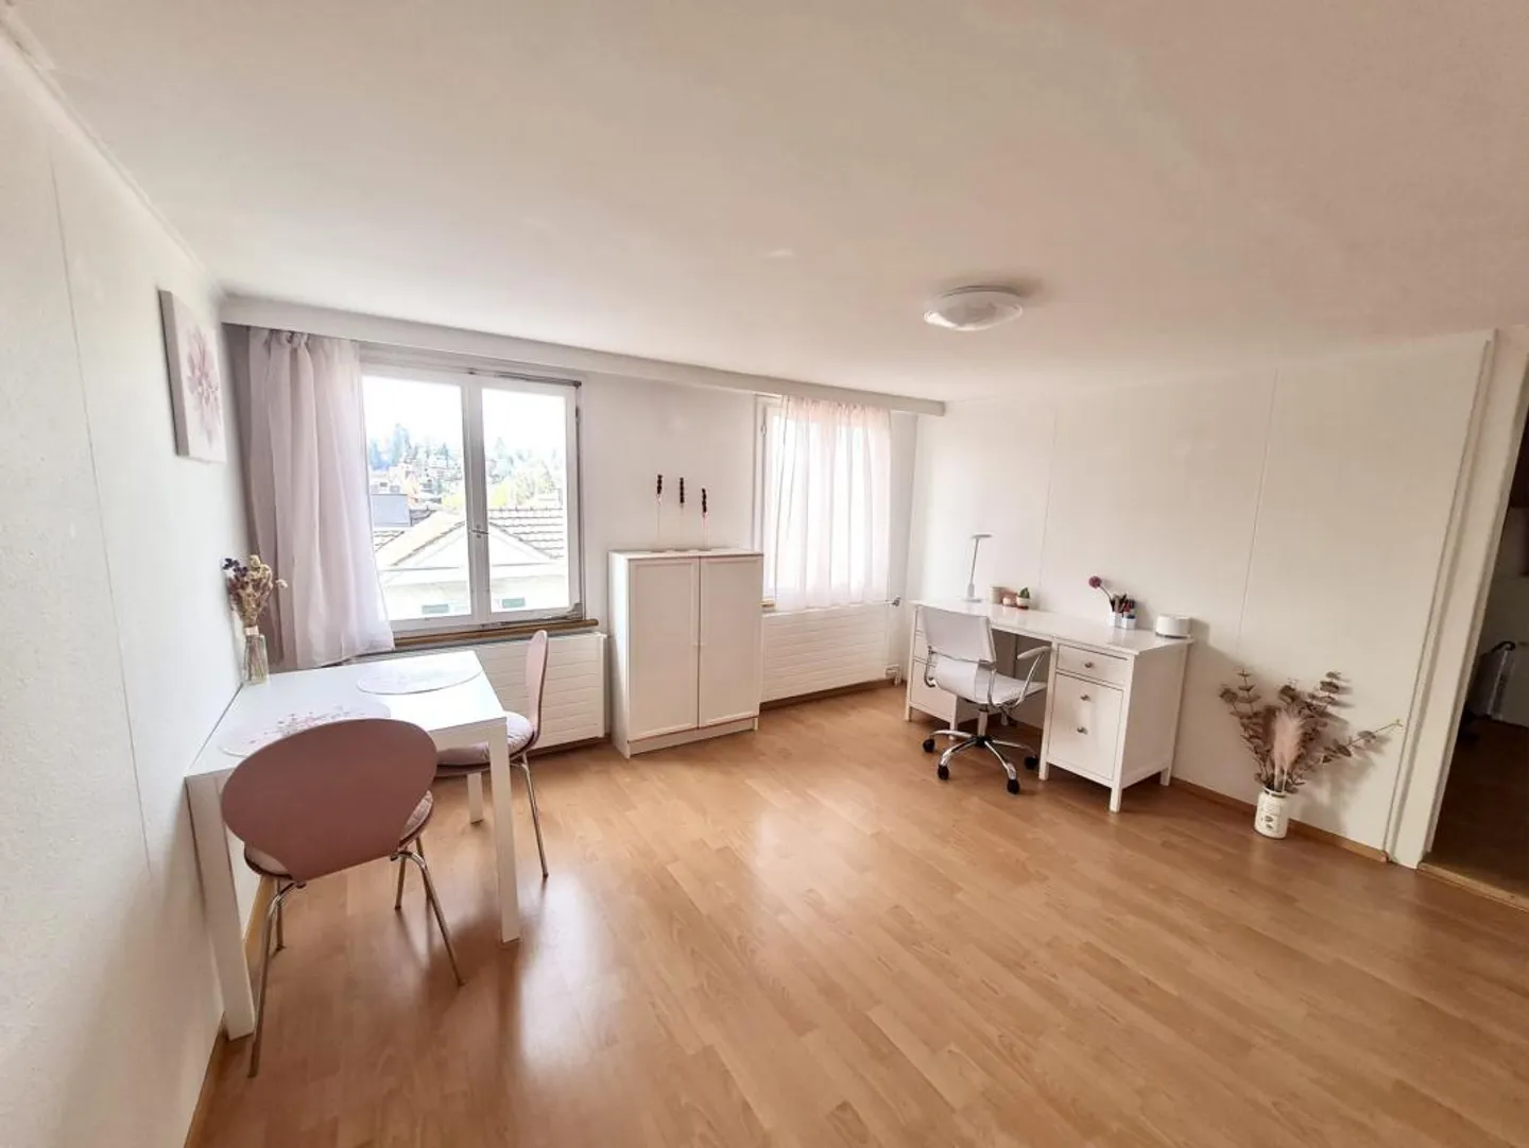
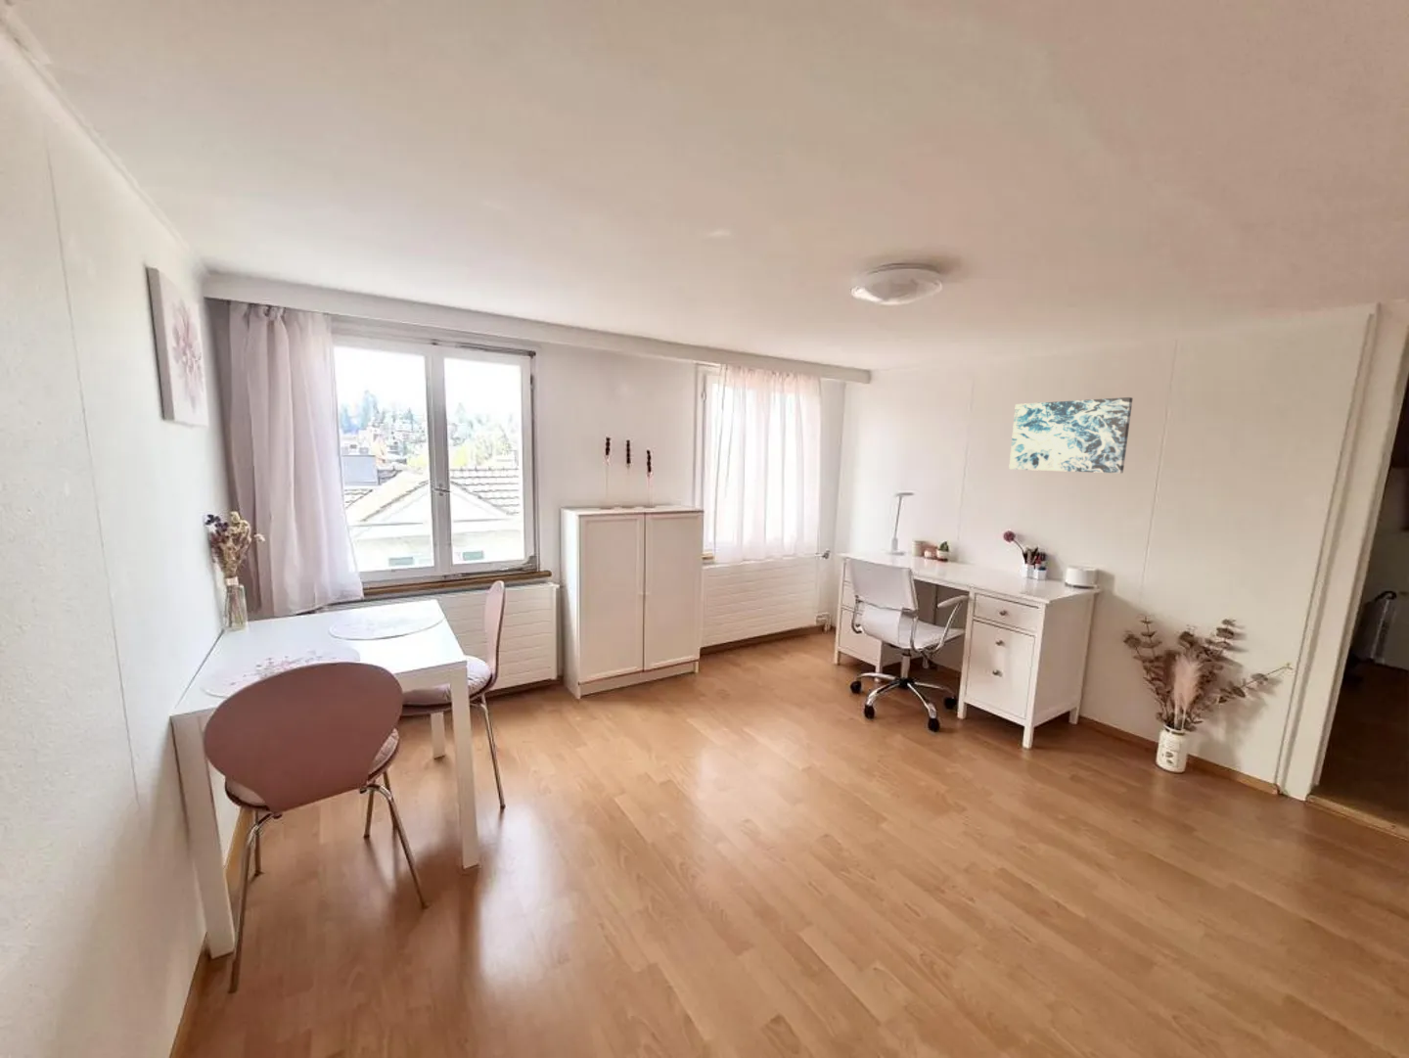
+ wall art (1066, 437)
